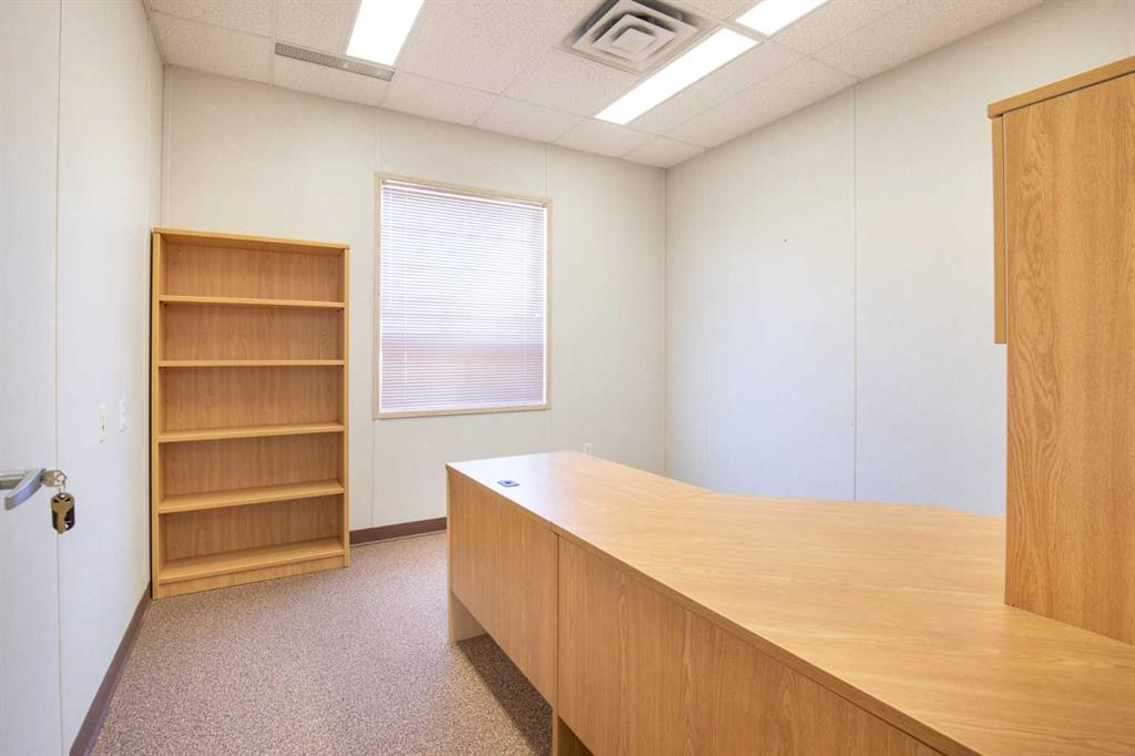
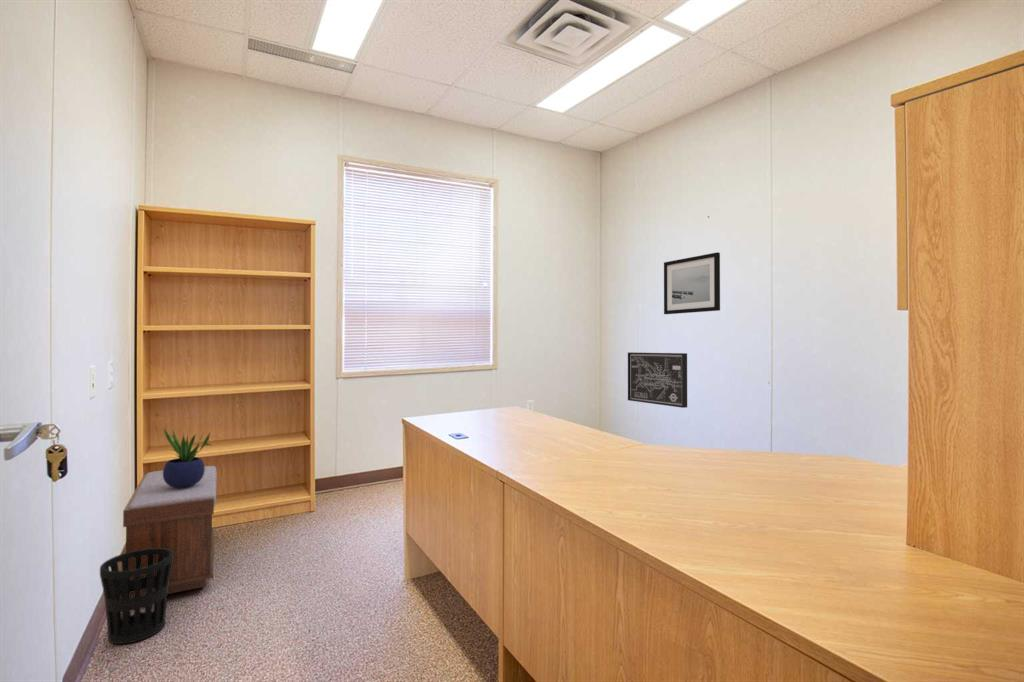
+ wall art (655, 378)
+ wastebasket (137, 594)
+ wall art (690, 285)
+ potted plant (185, 456)
+ bench (176, 523)
